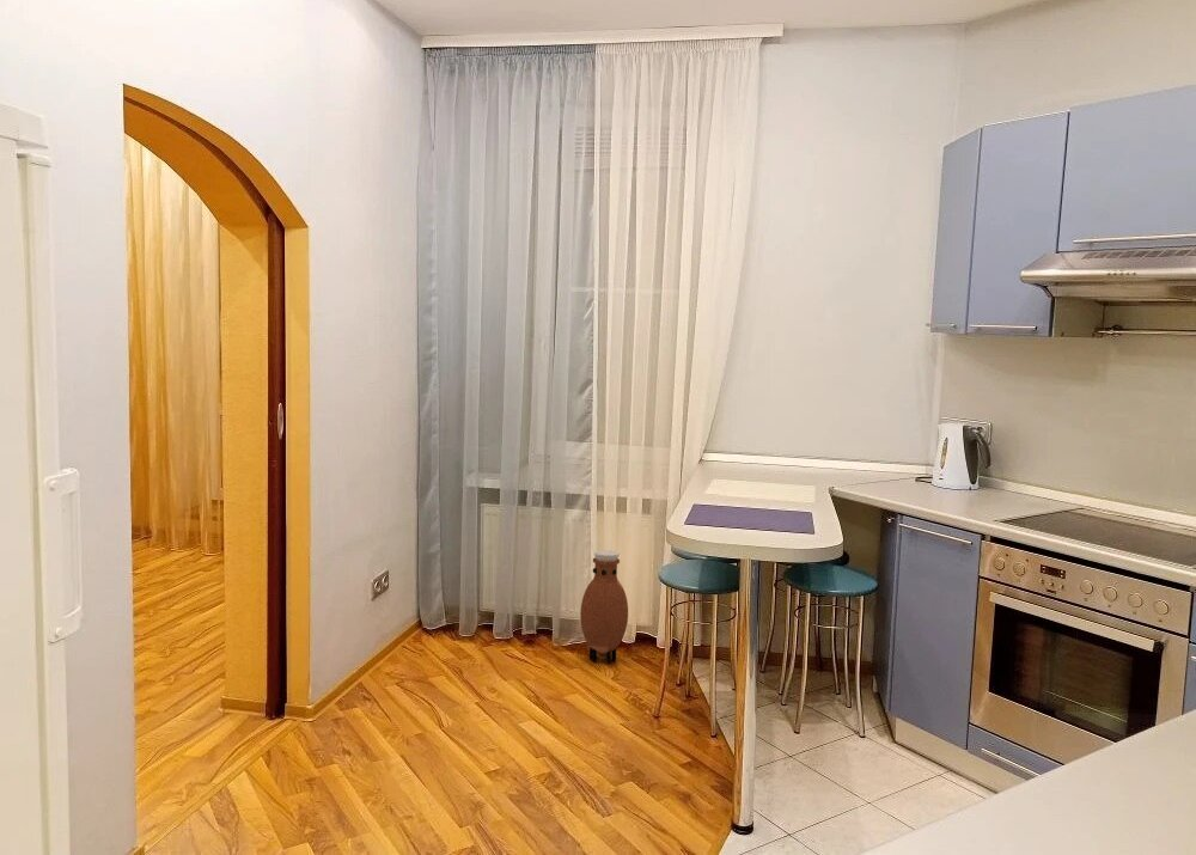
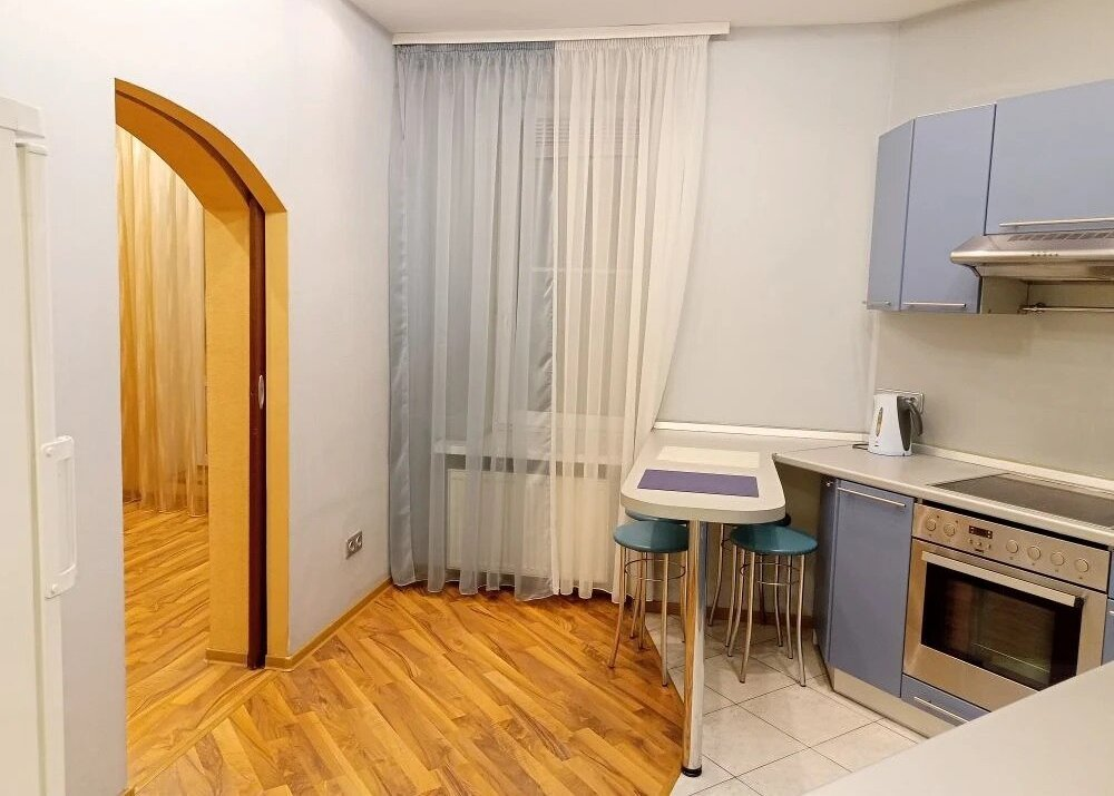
- vase (604, 606)
